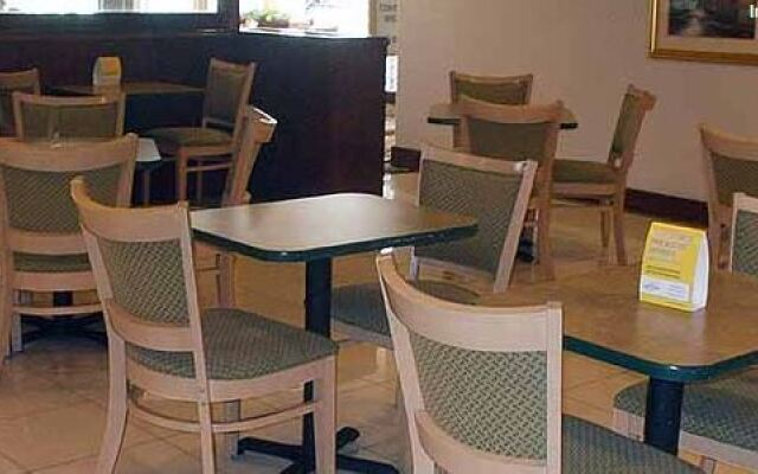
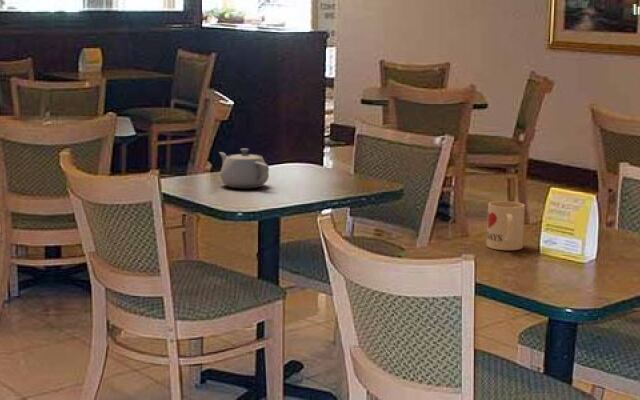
+ mug (506, 226)
+ teapot (242, 167)
